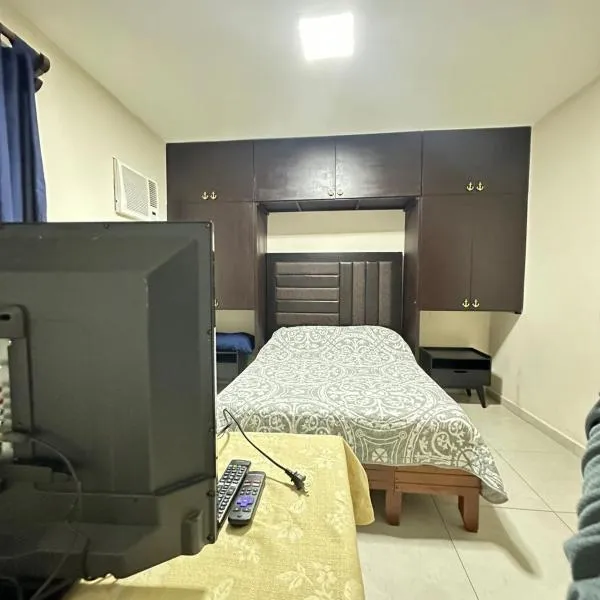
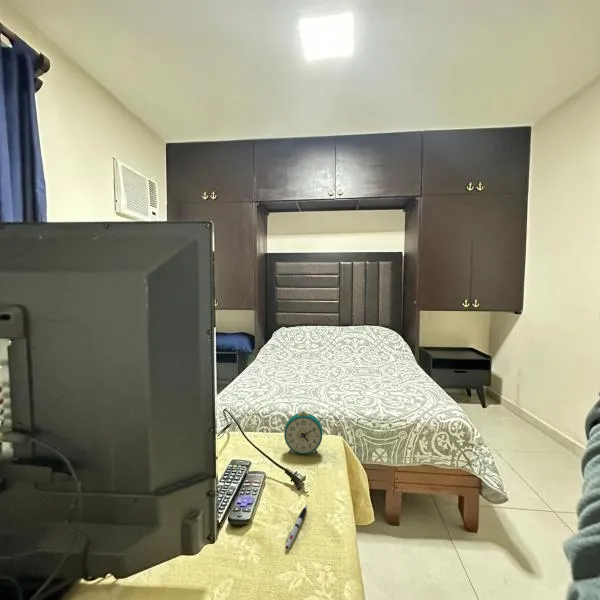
+ alarm clock (303, 431)
+ pen (297, 523)
